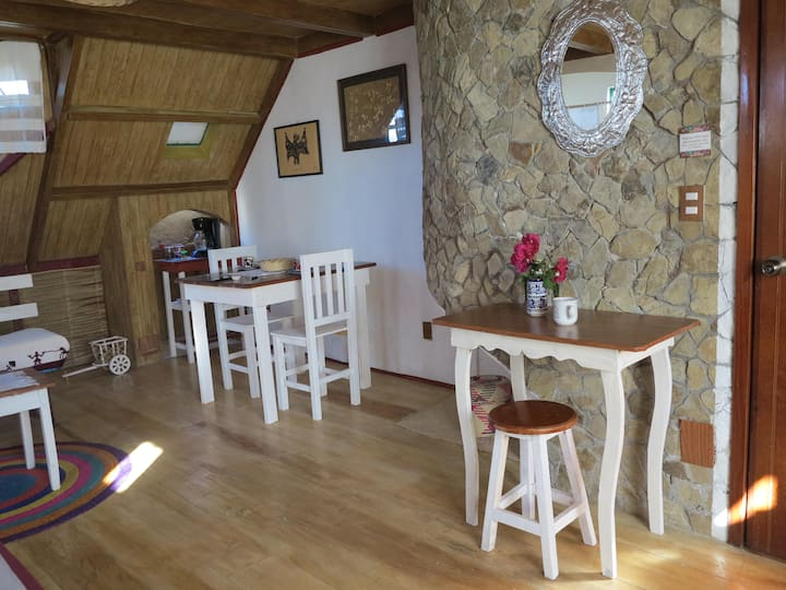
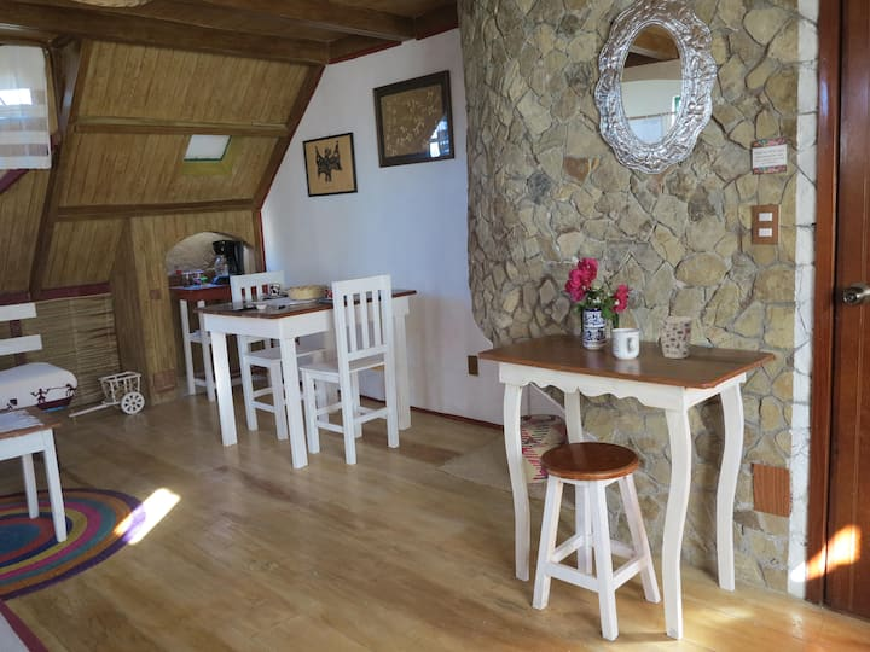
+ cup (675, 337)
